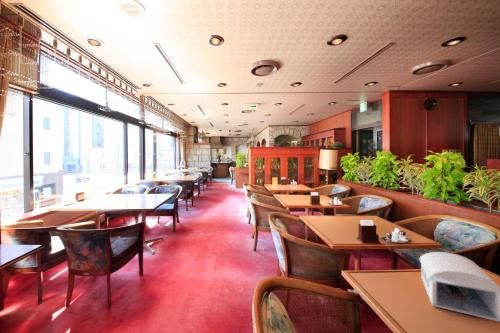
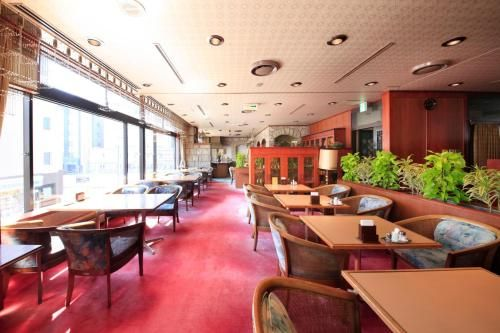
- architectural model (455, 279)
